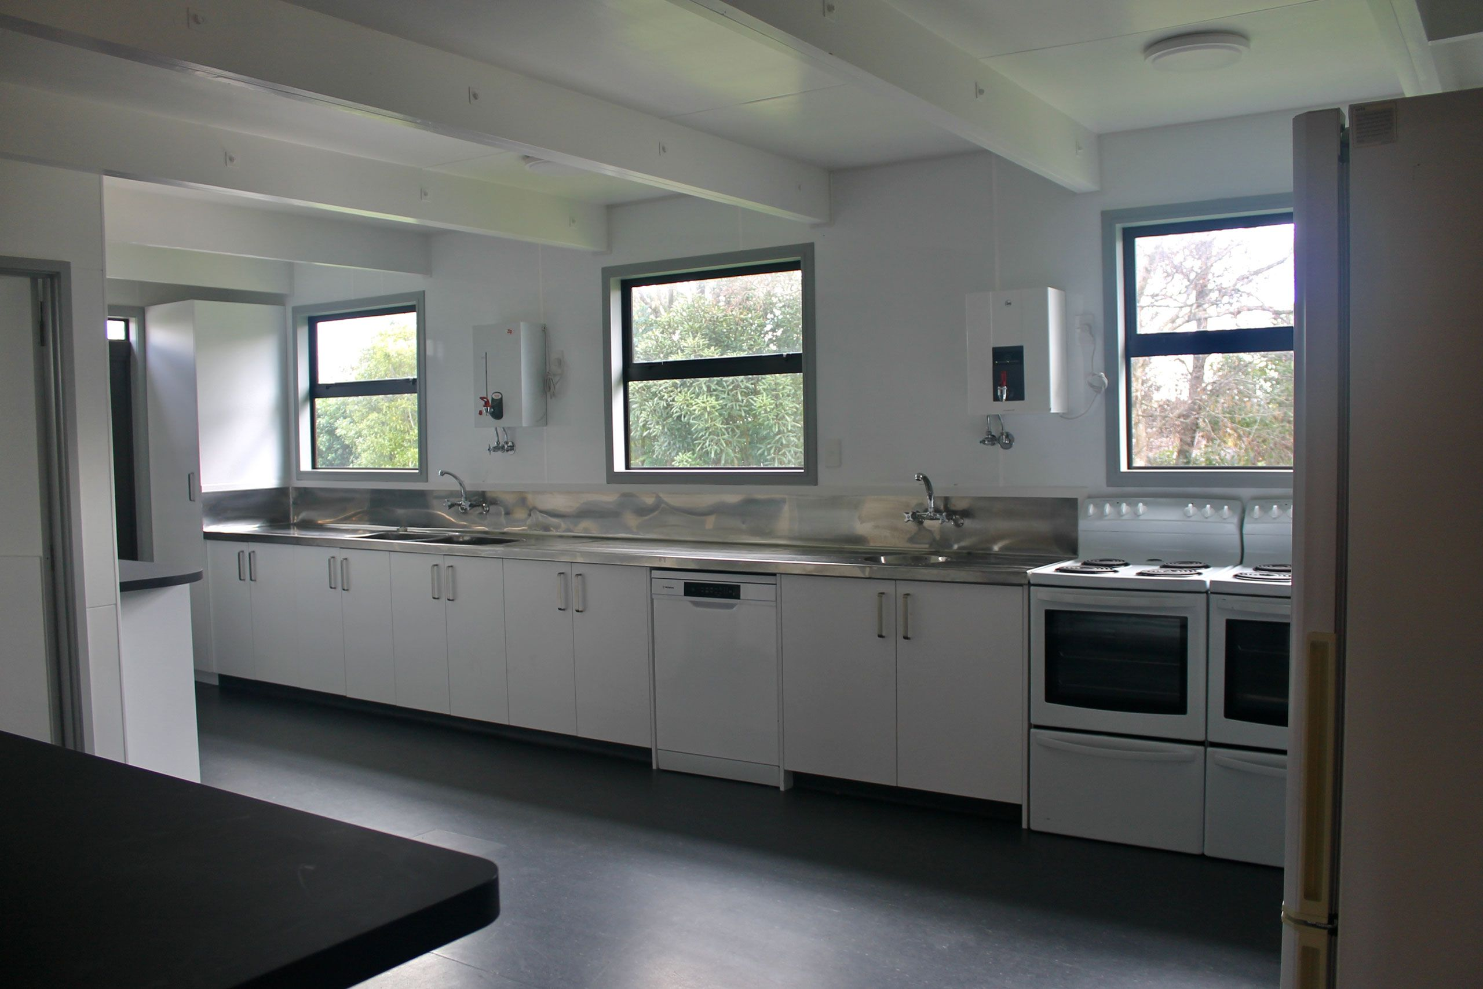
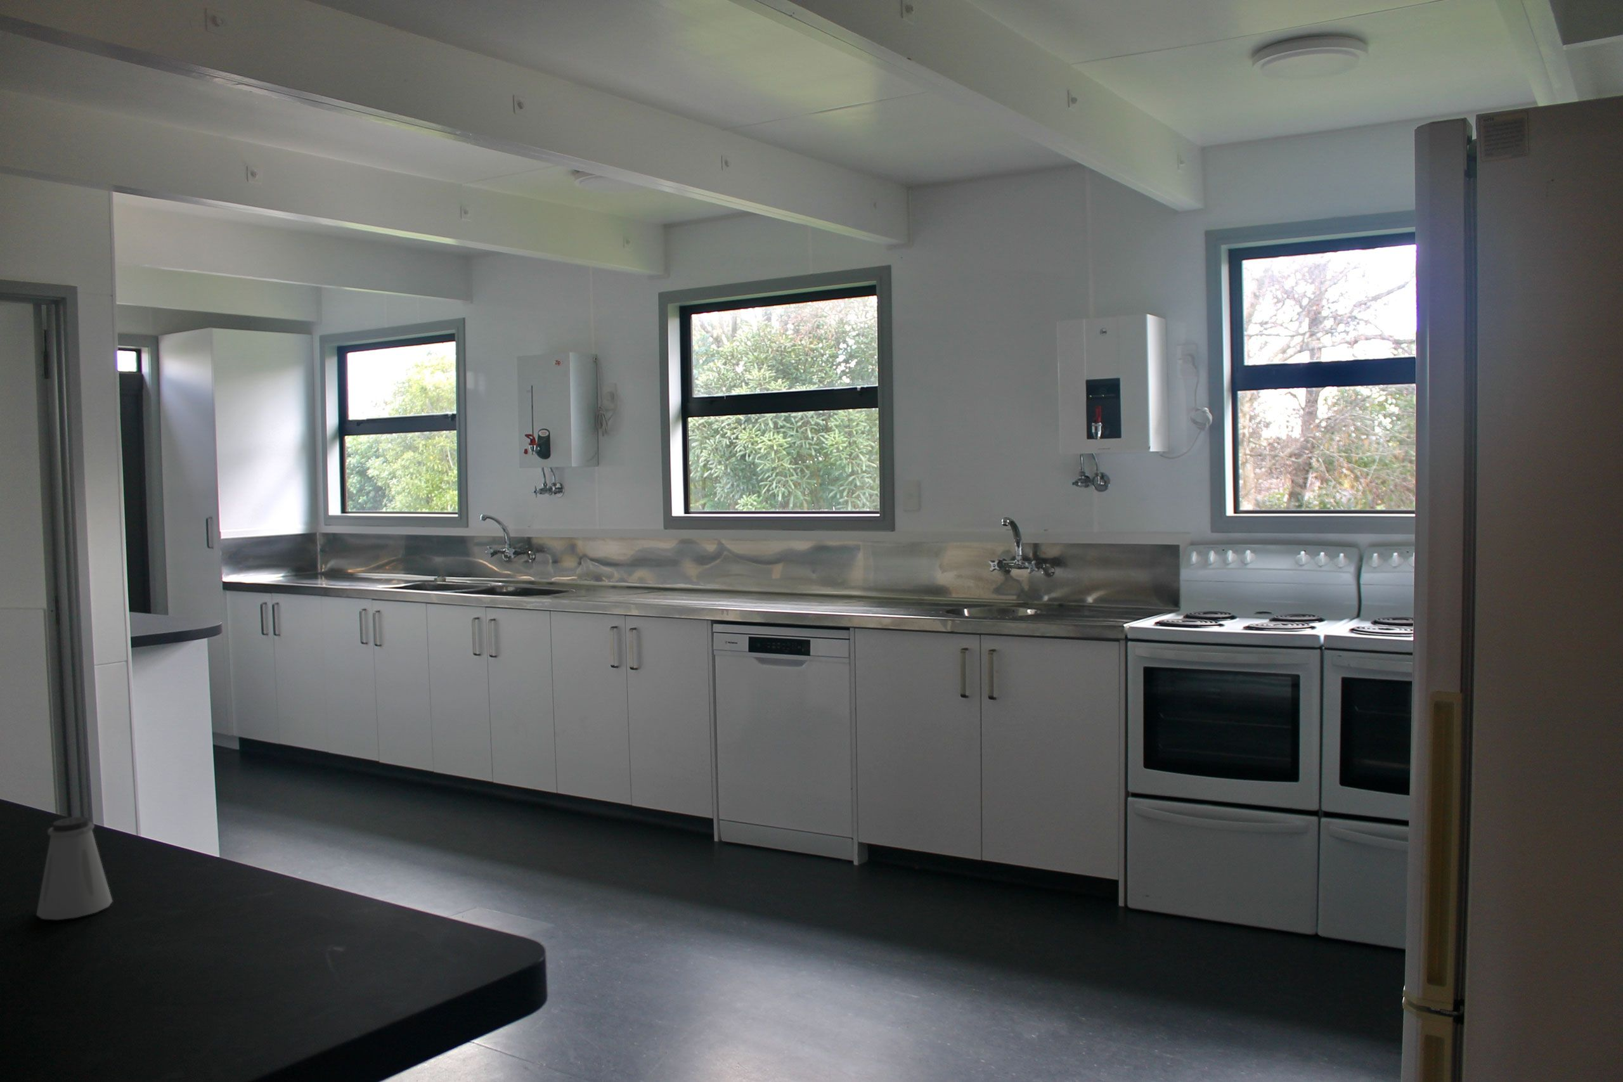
+ saltshaker (72, 863)
